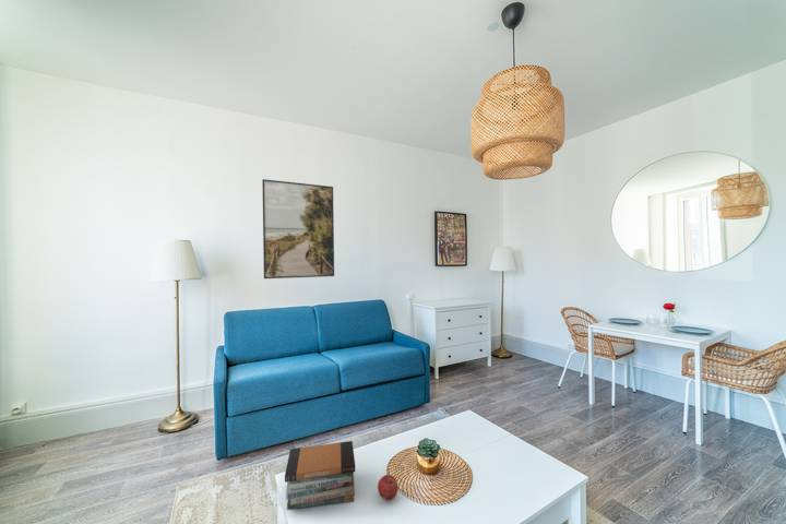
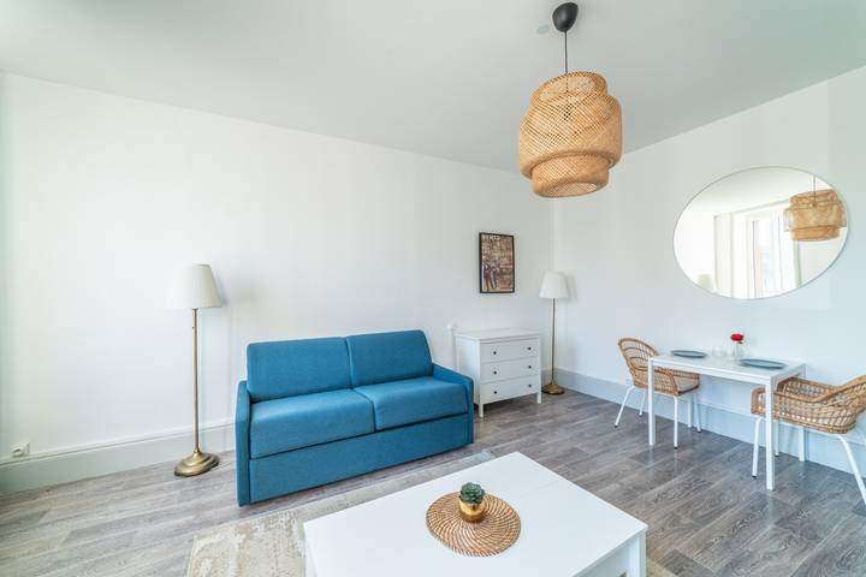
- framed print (300, 230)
- apple (388, 486)
- book stack (321, 474)
